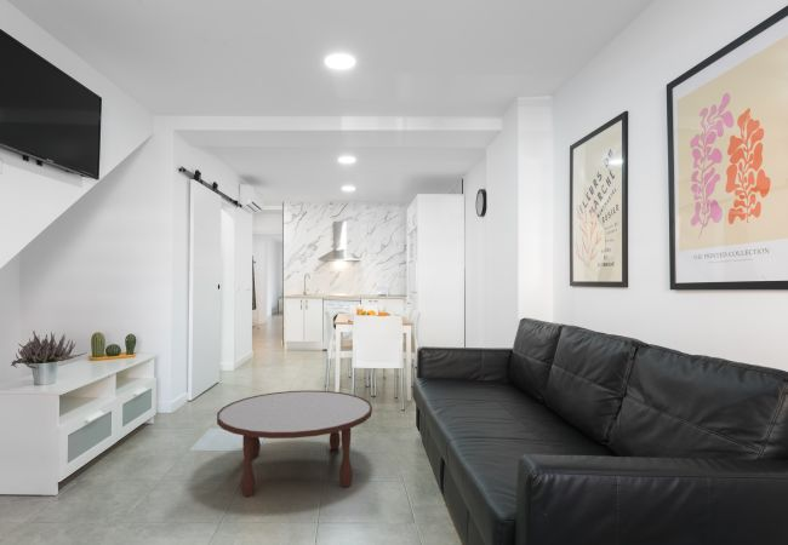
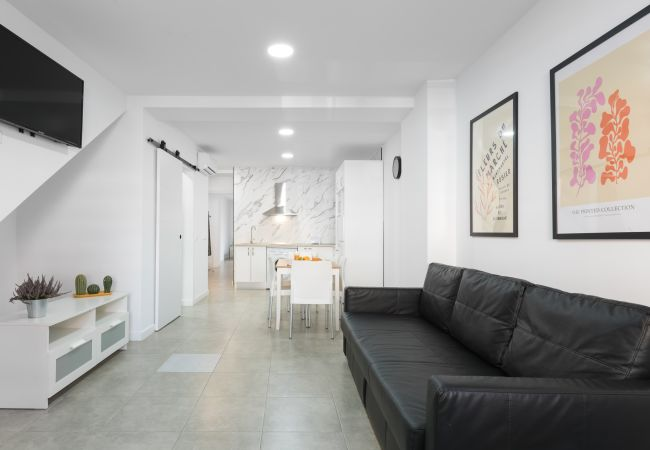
- coffee table (296, 437)
